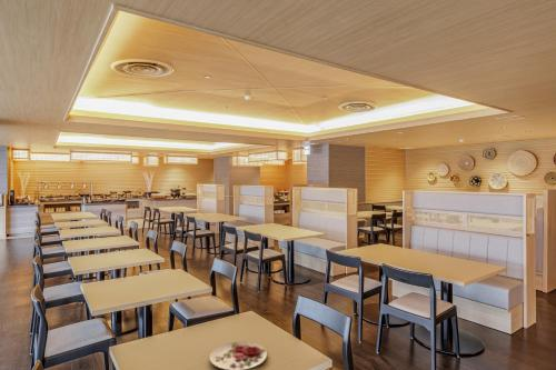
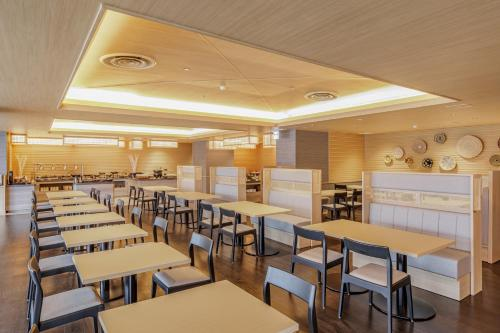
- plate (238, 353)
